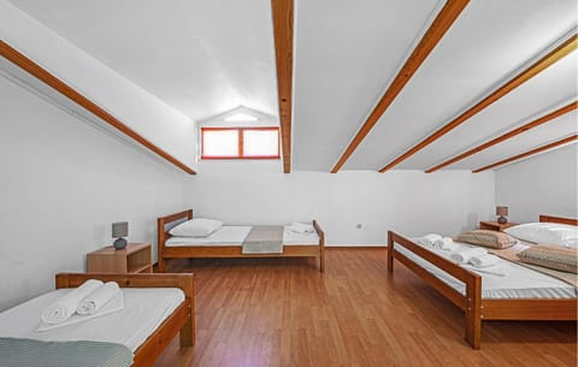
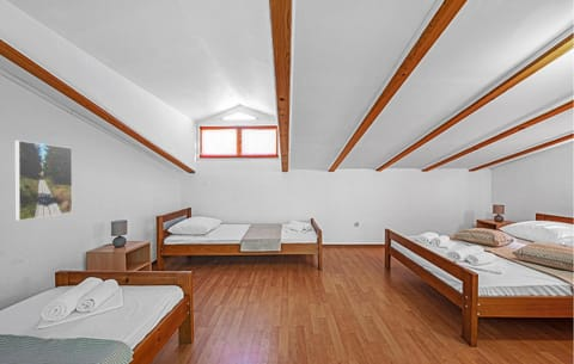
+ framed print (47, 180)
